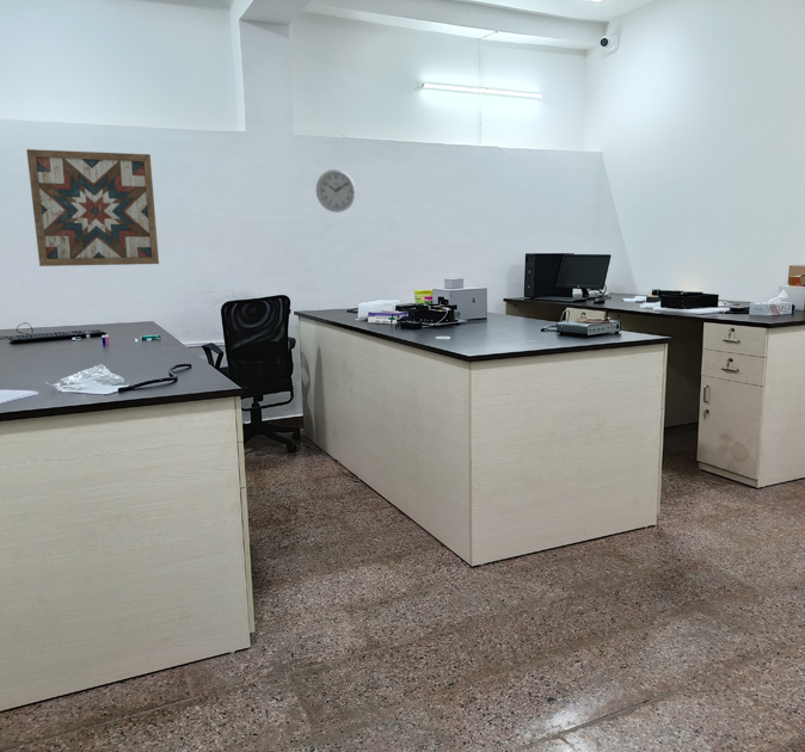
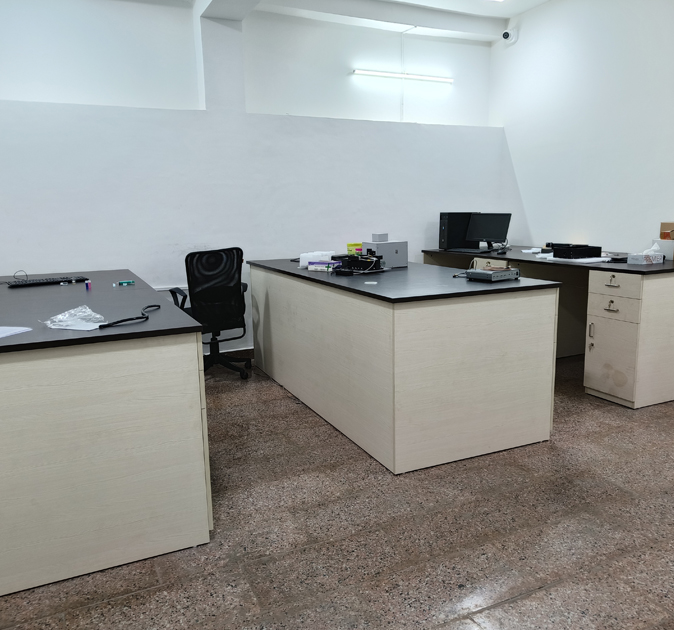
- wall clock (336, 190)
- wall art (96, 209)
